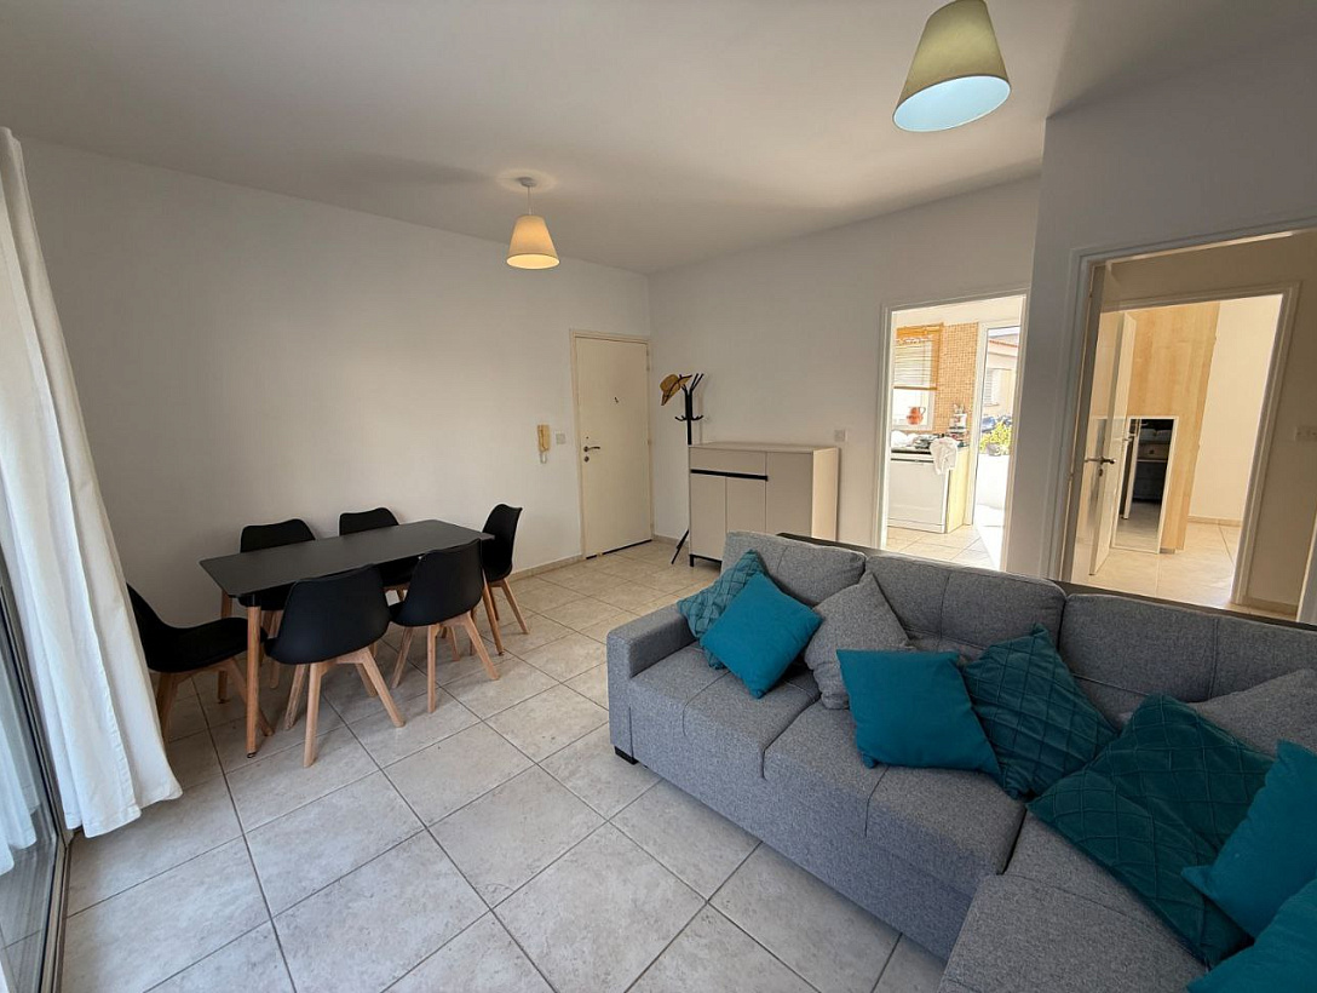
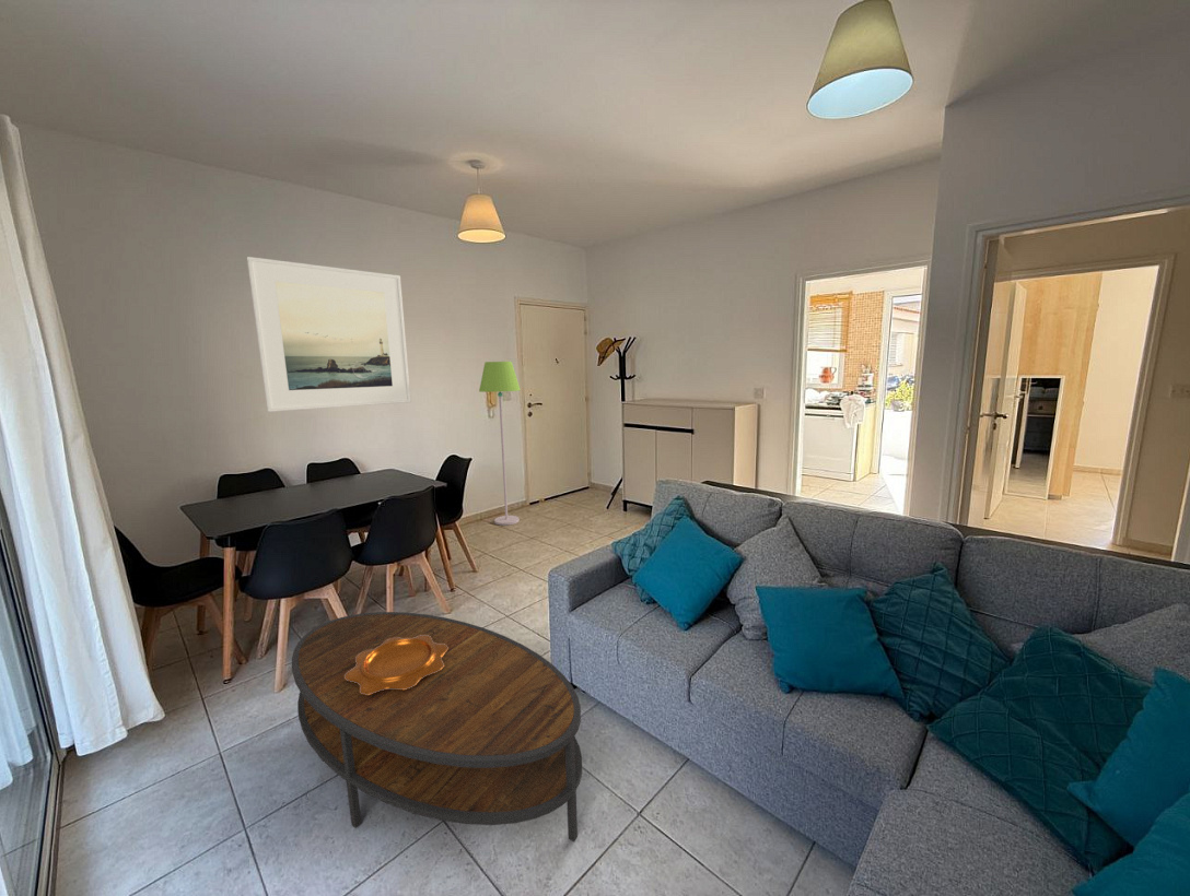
+ decorative bowl (398, 660)
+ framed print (338, 338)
+ coffee table (427, 714)
+ floor lamp (502, 444)
